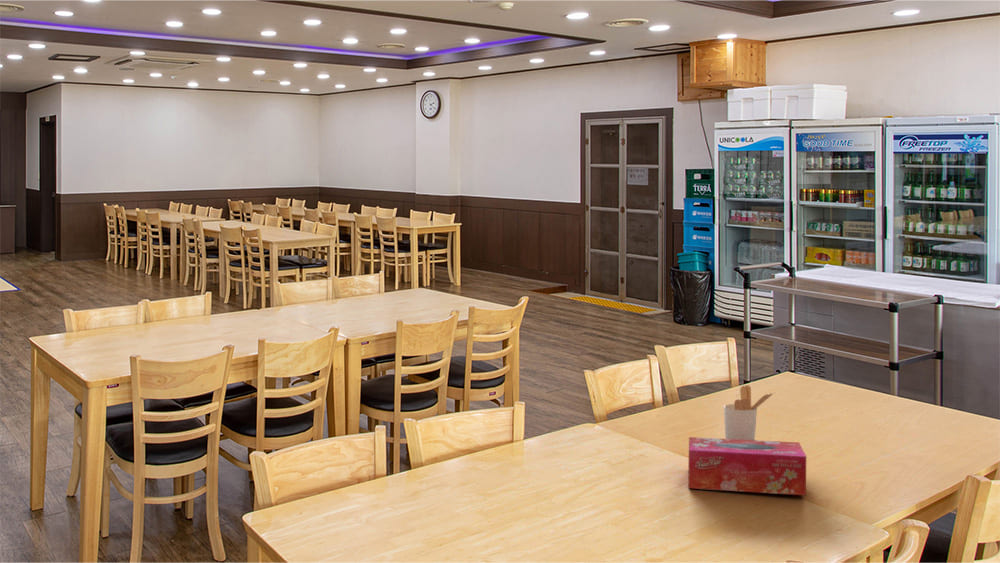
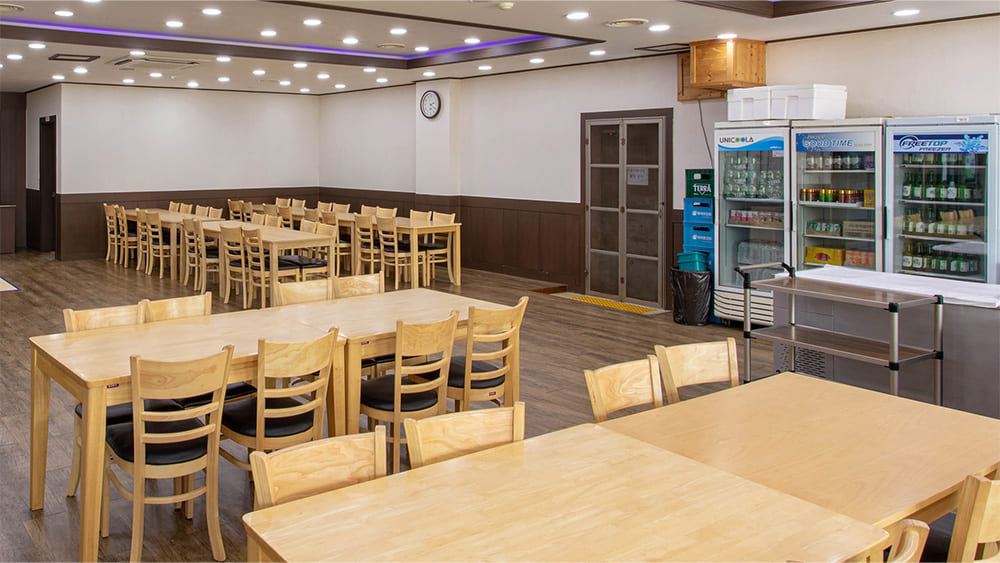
- utensil holder (748, 418)
- tissue box (744, 464)
